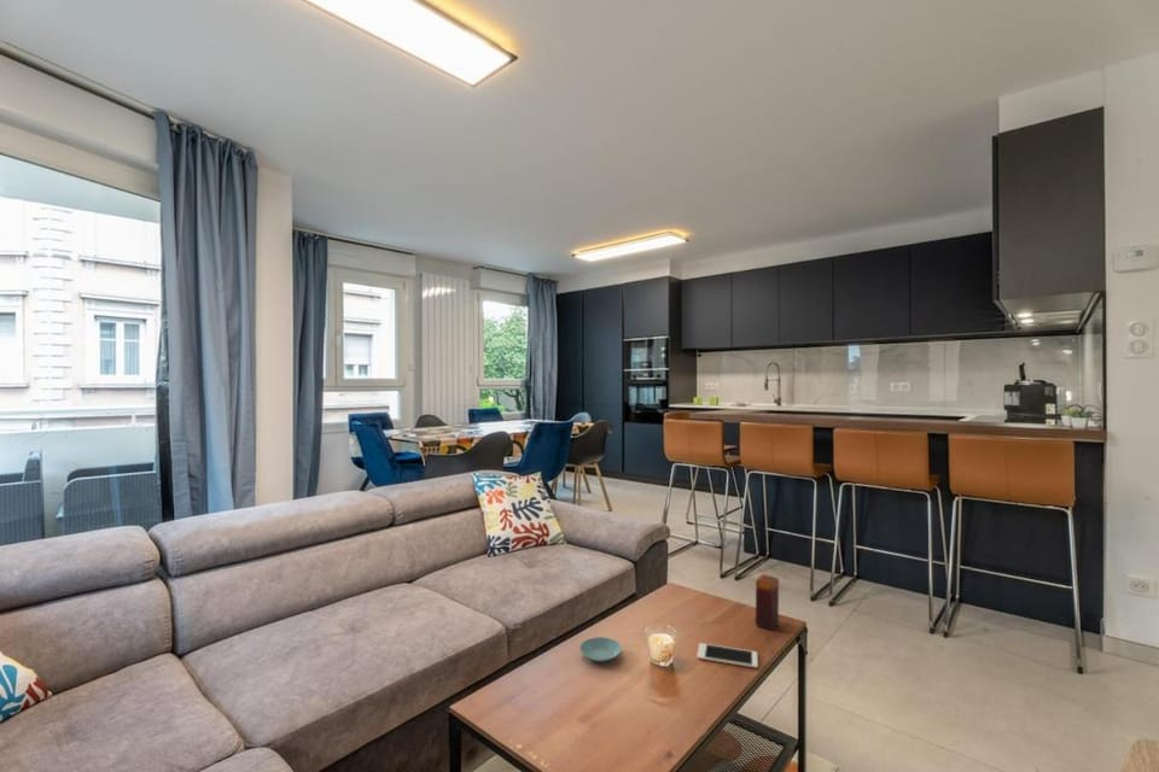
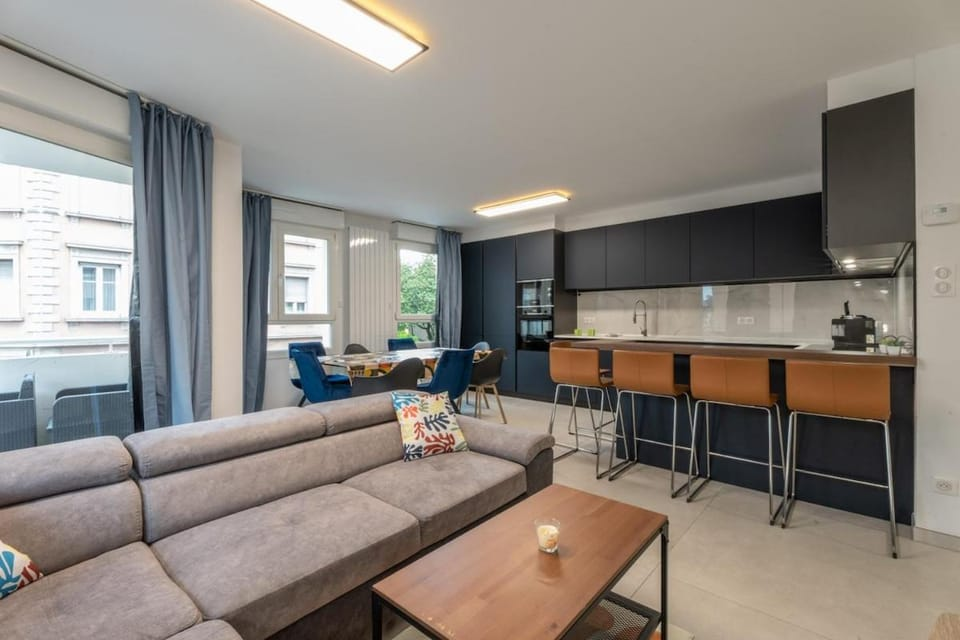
- candle (767, 601)
- cell phone (727, 655)
- saucer (600, 651)
